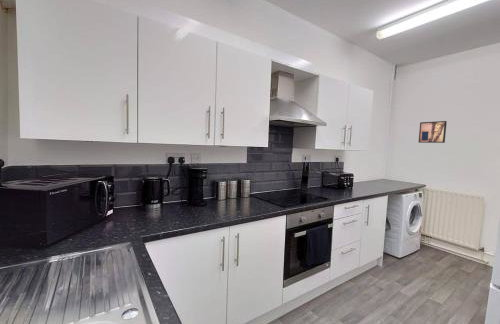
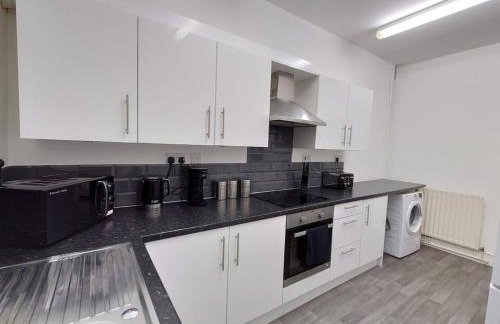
- wall art (432, 132)
